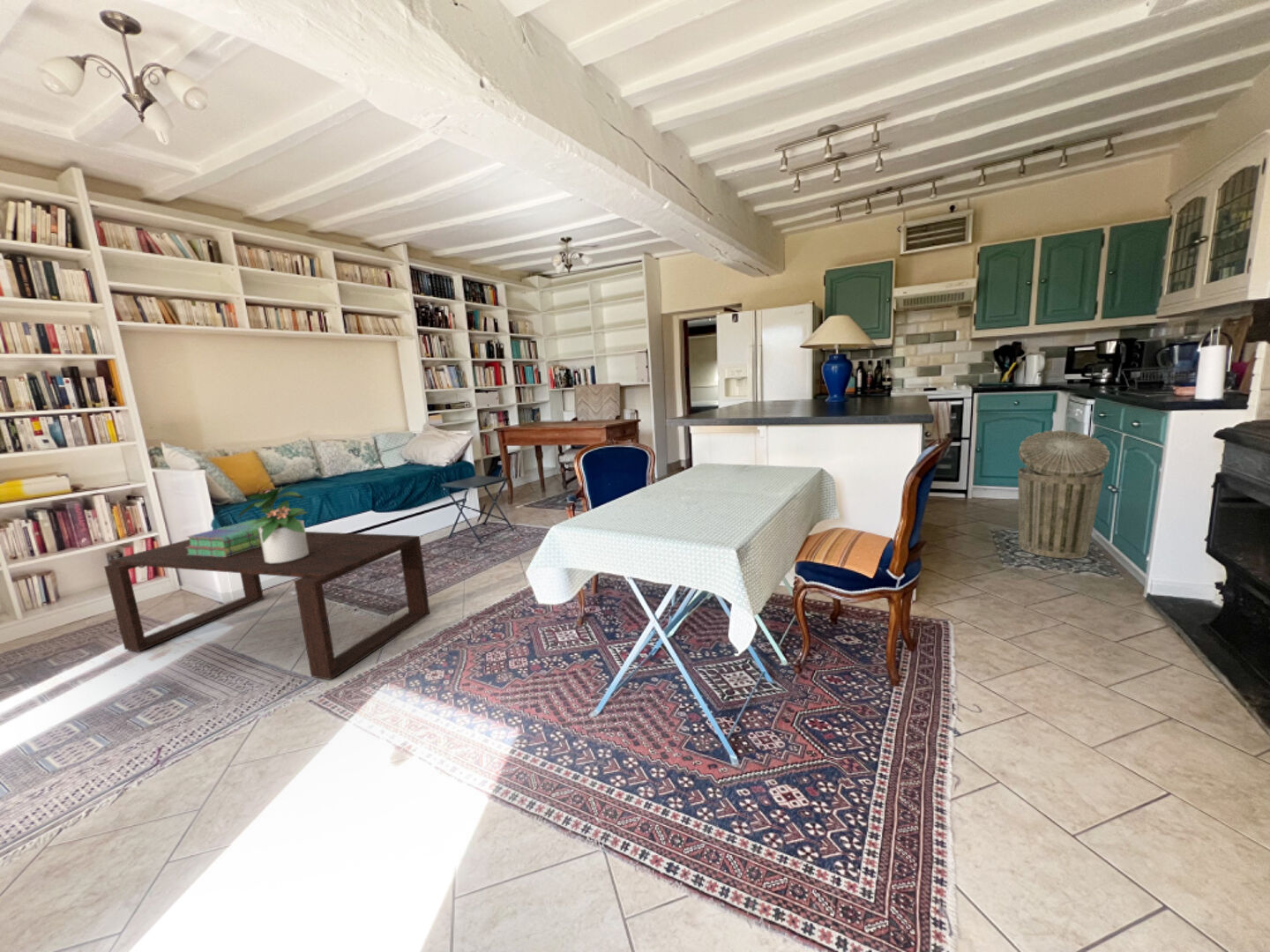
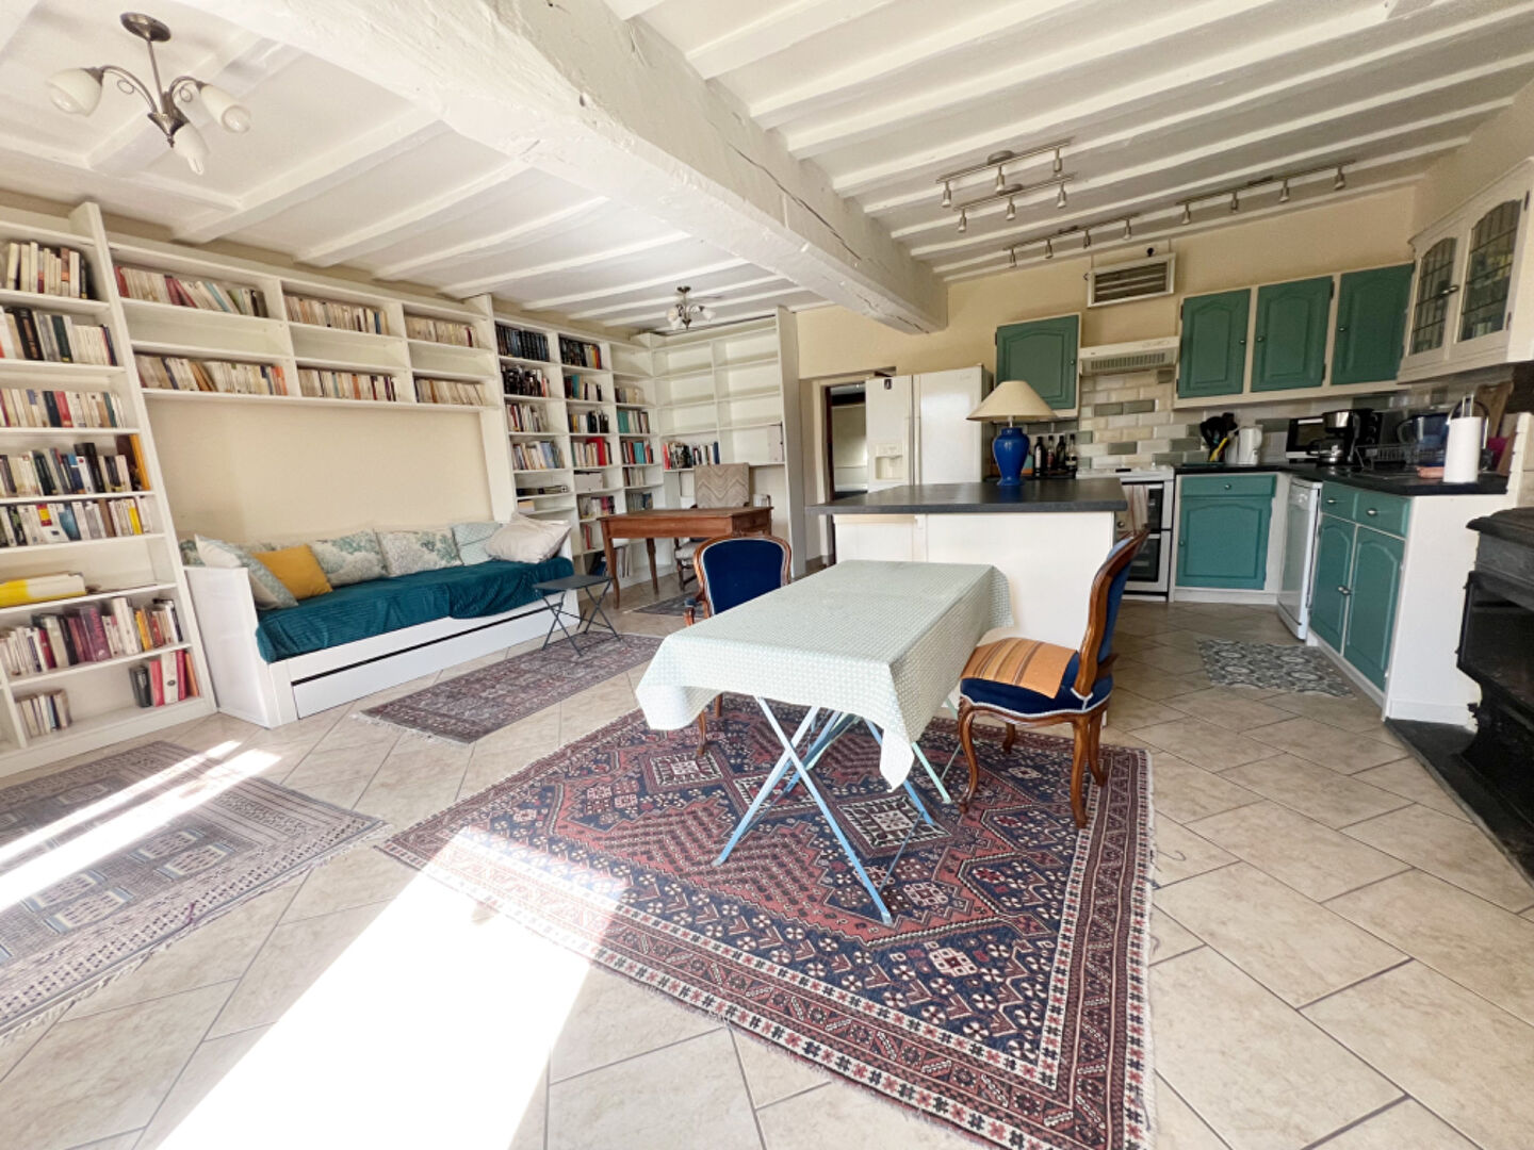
- trash can (1057, 492)
- coffee table (262, 591)
- potted plant (277, 522)
- stack of books (241, 536)
